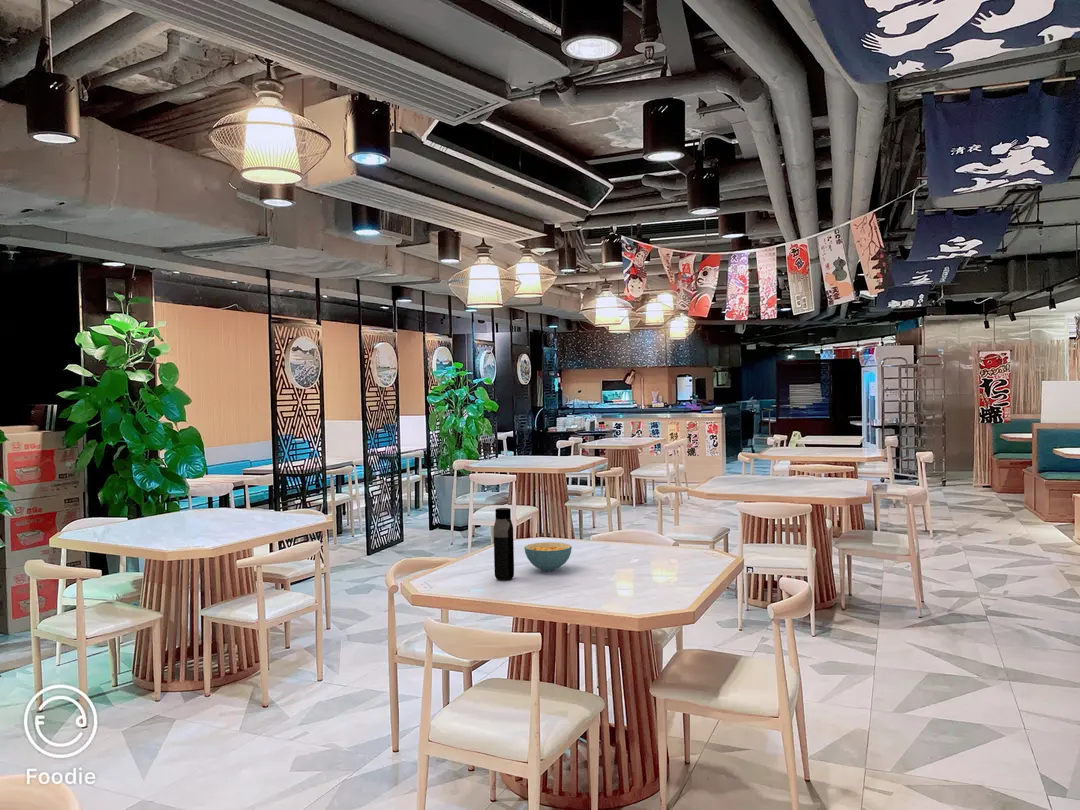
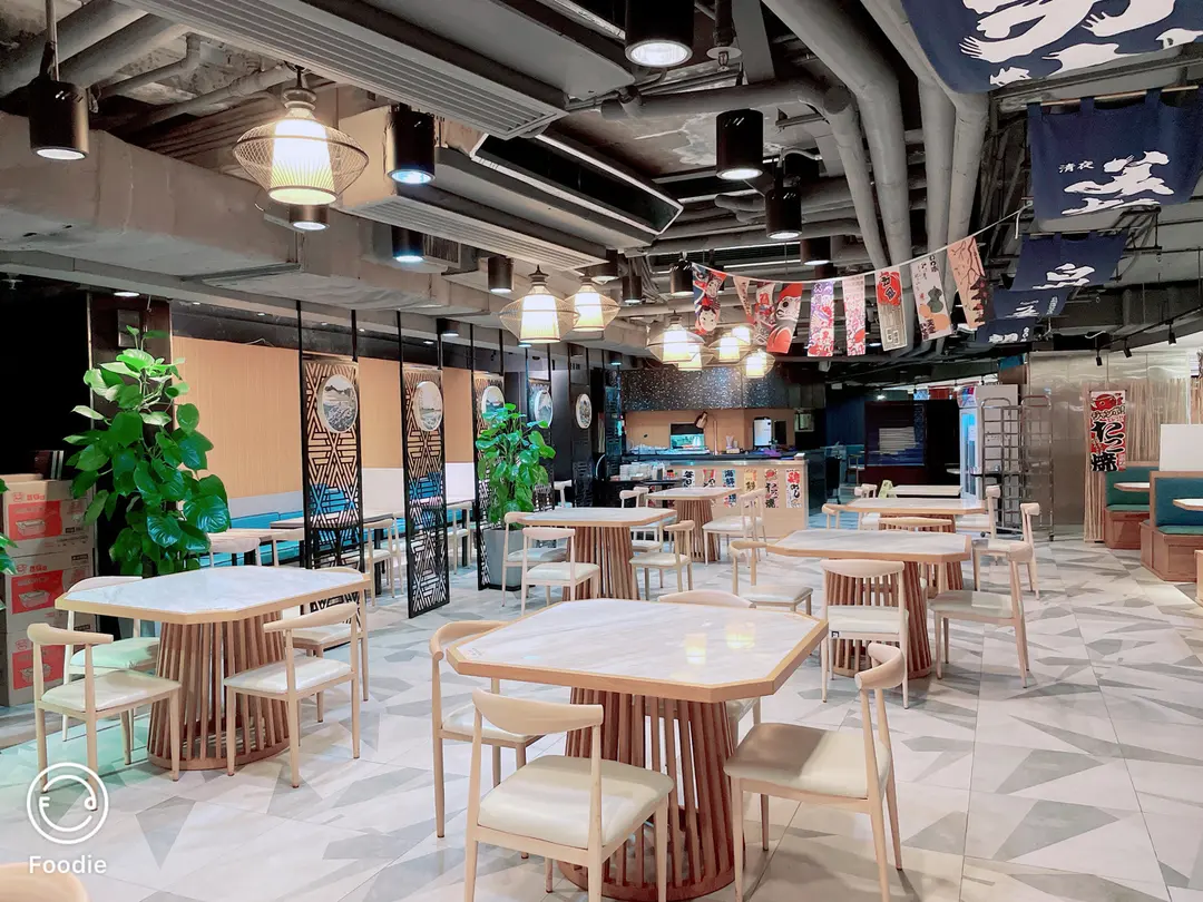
- cereal bowl (548, 558)
- water bottle (503, 543)
